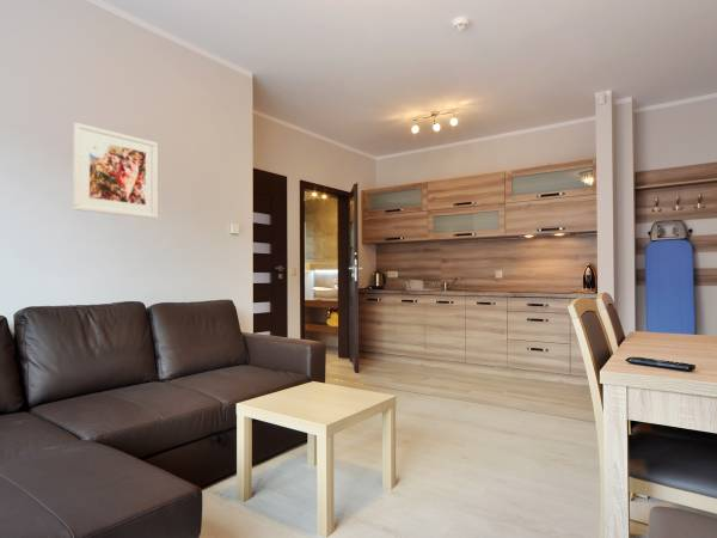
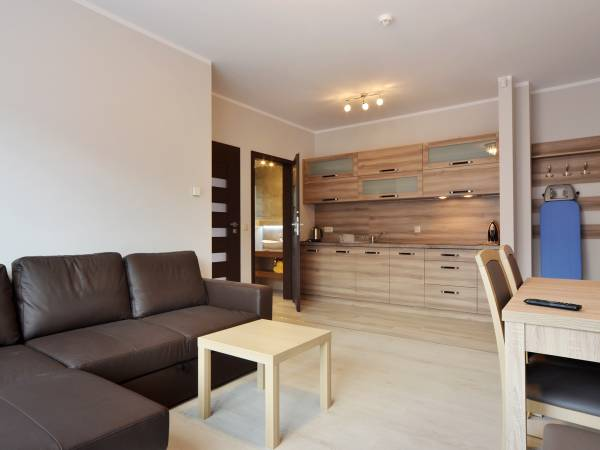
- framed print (118, 173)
